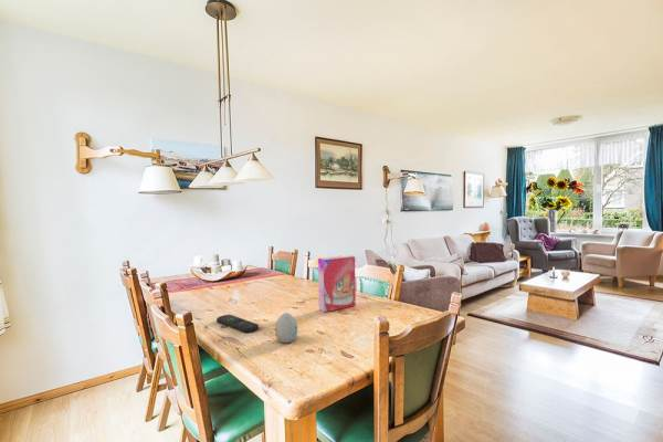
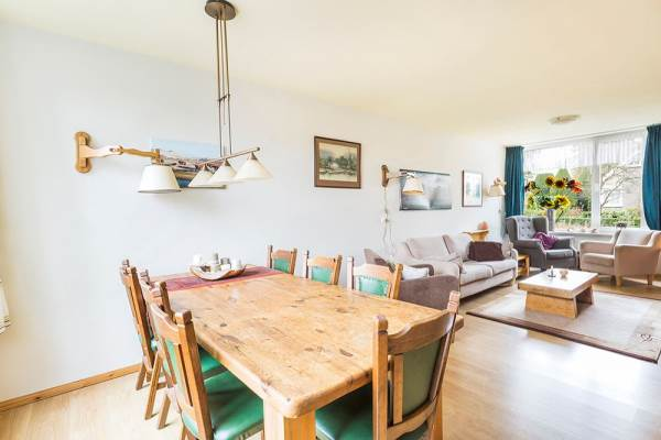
- decorative egg (286, 326)
- cereal box (337, 282)
- remote control (236, 323)
